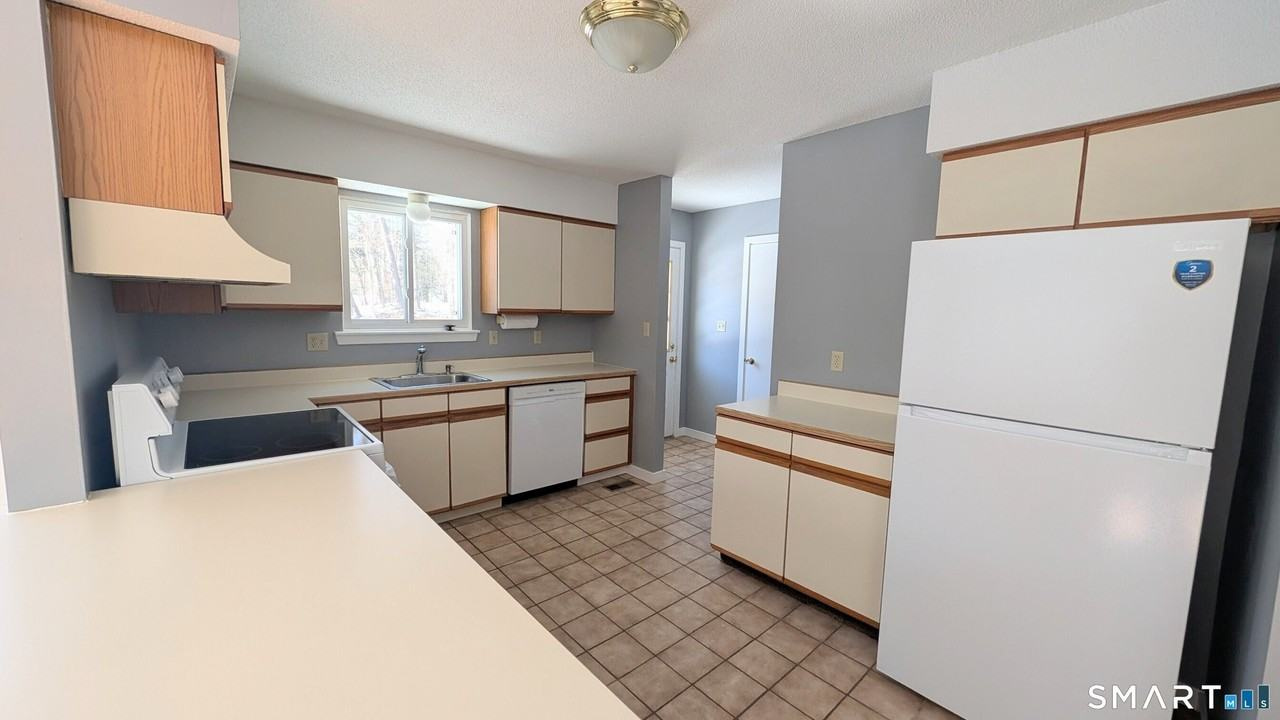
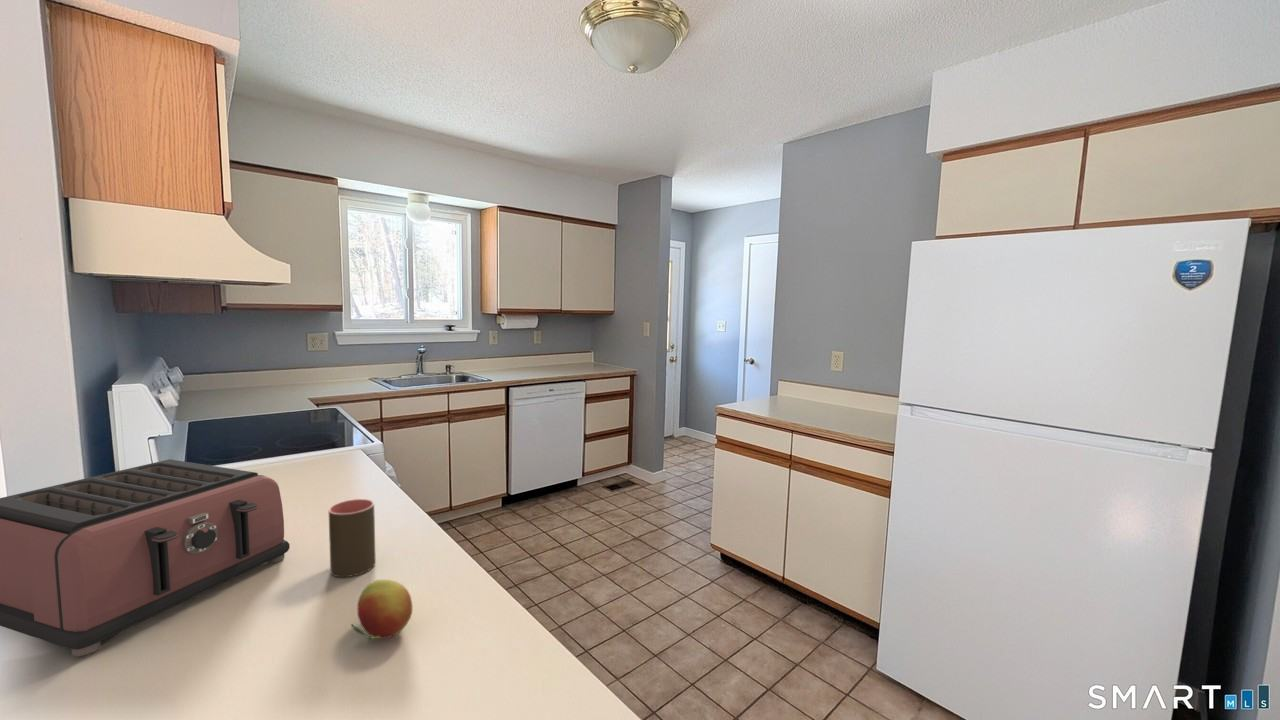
+ cup (352, 536)
+ fruit (384, 607)
+ toaster (142, 536)
